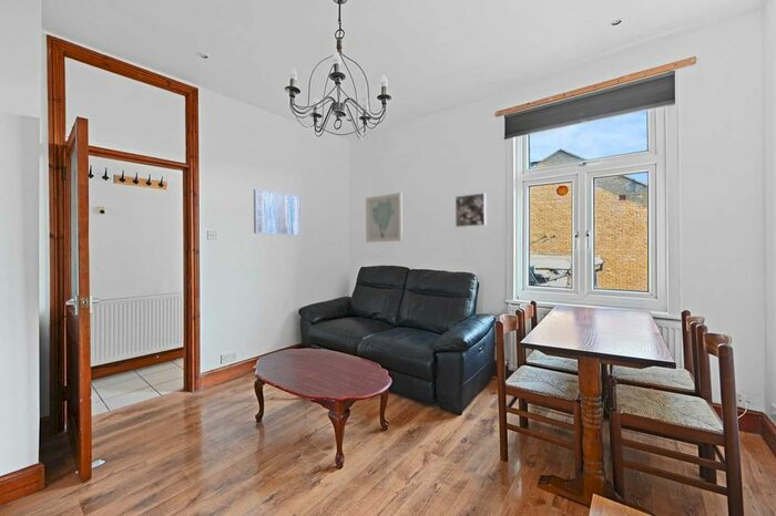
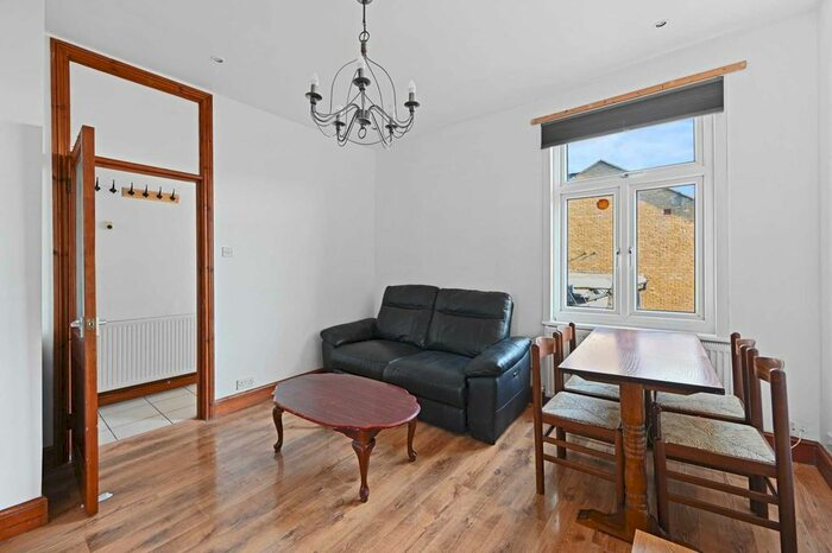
- wall art (382, 218)
- wall art (278, 214)
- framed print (470, 210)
